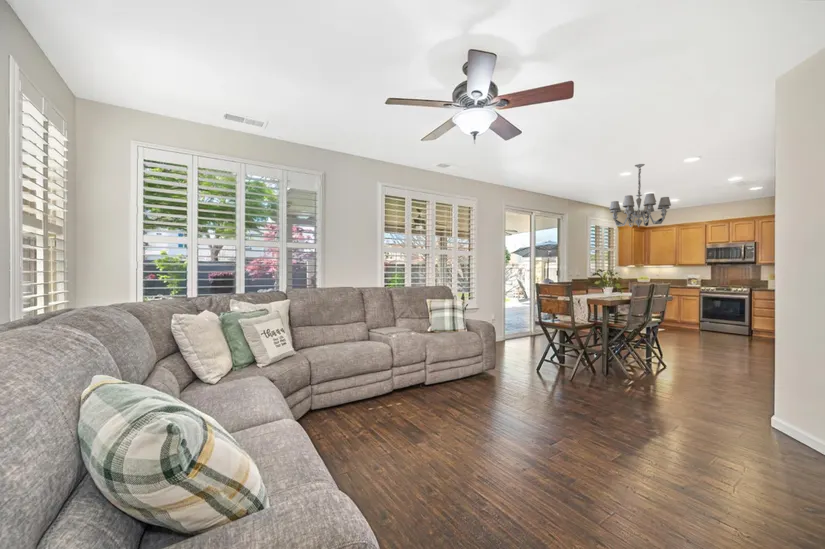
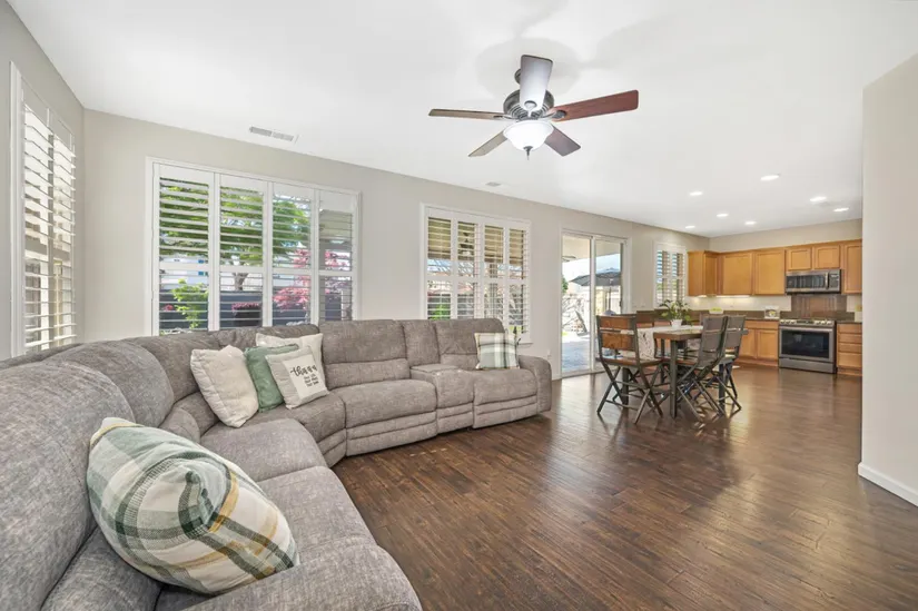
- chandelier (638, 196)
